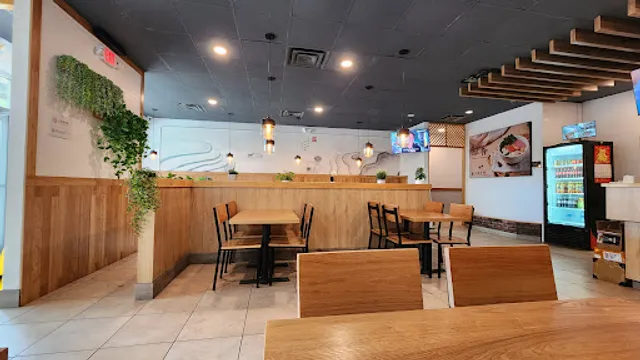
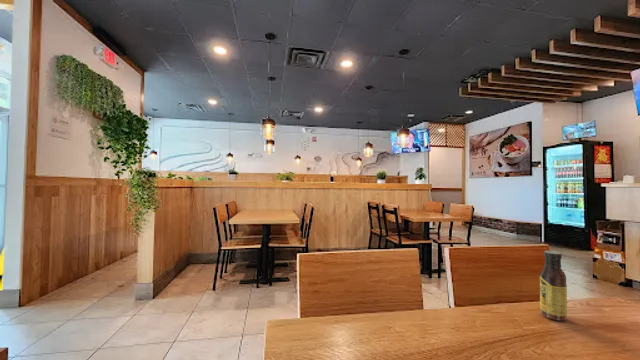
+ sauce bottle (552, 284)
